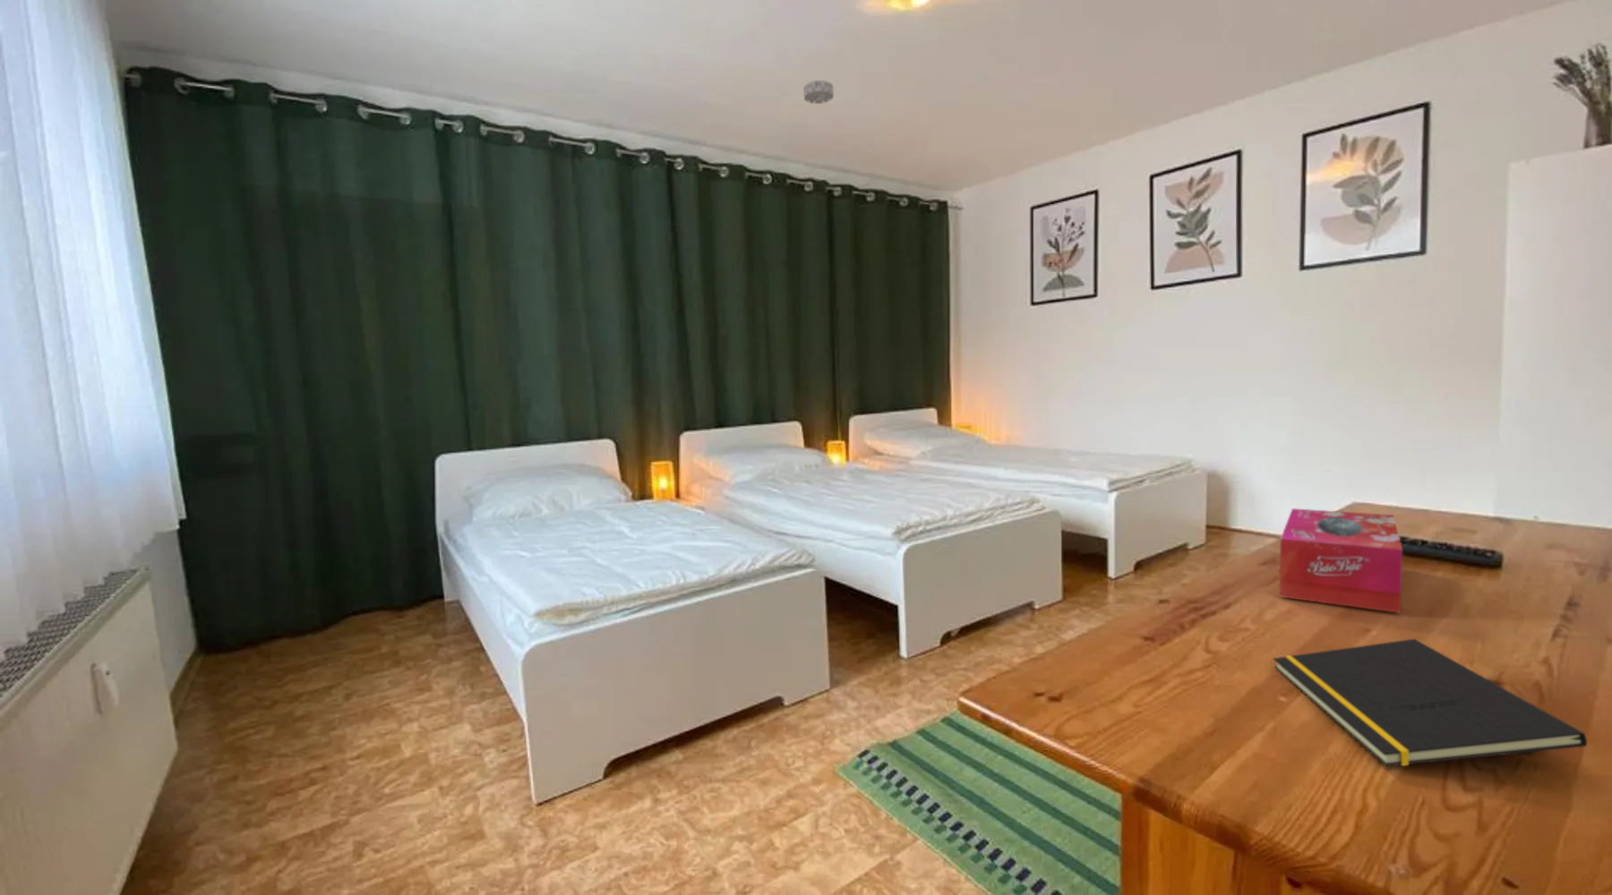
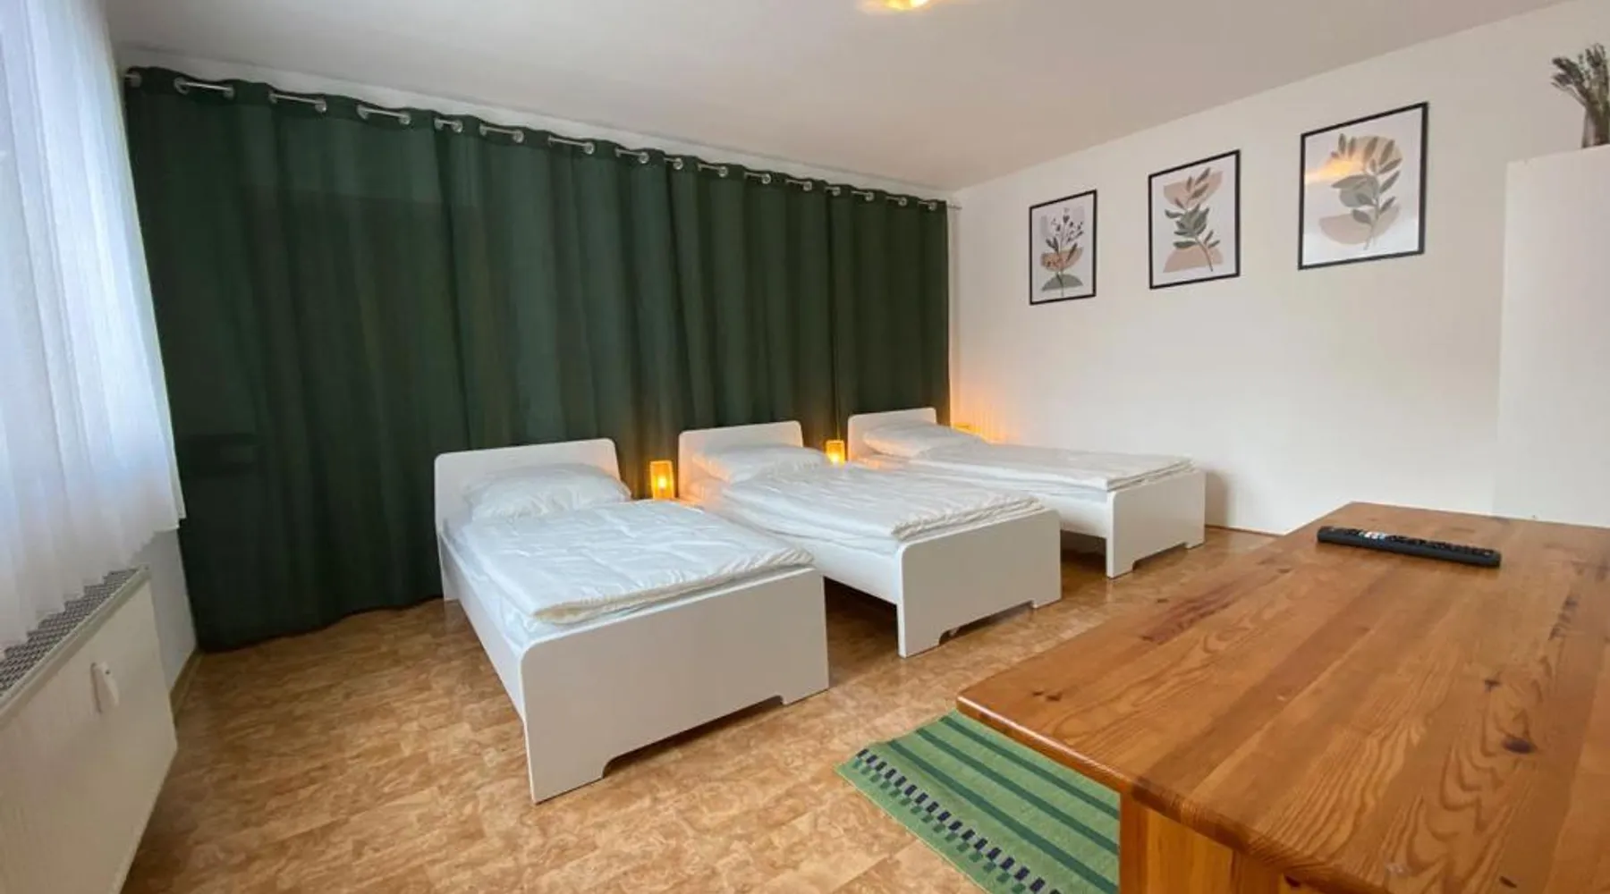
- notepad (1403, 694)
- tissue box (1339, 553)
- smoke detector (818, 91)
